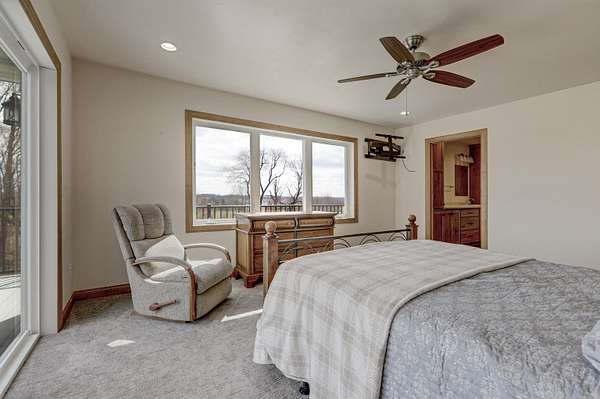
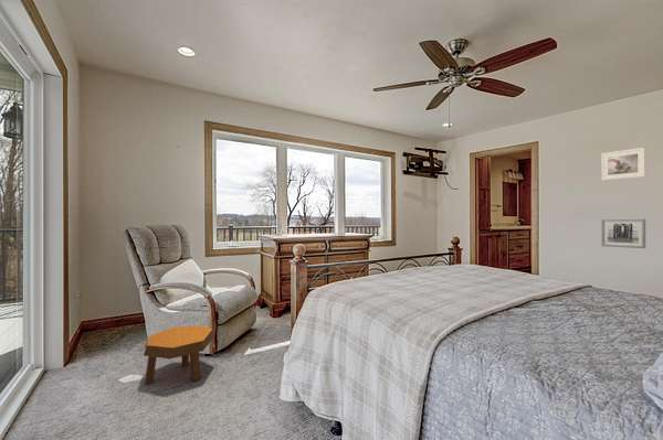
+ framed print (622, 164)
+ footstool (181, 354)
+ wall art (622, 233)
